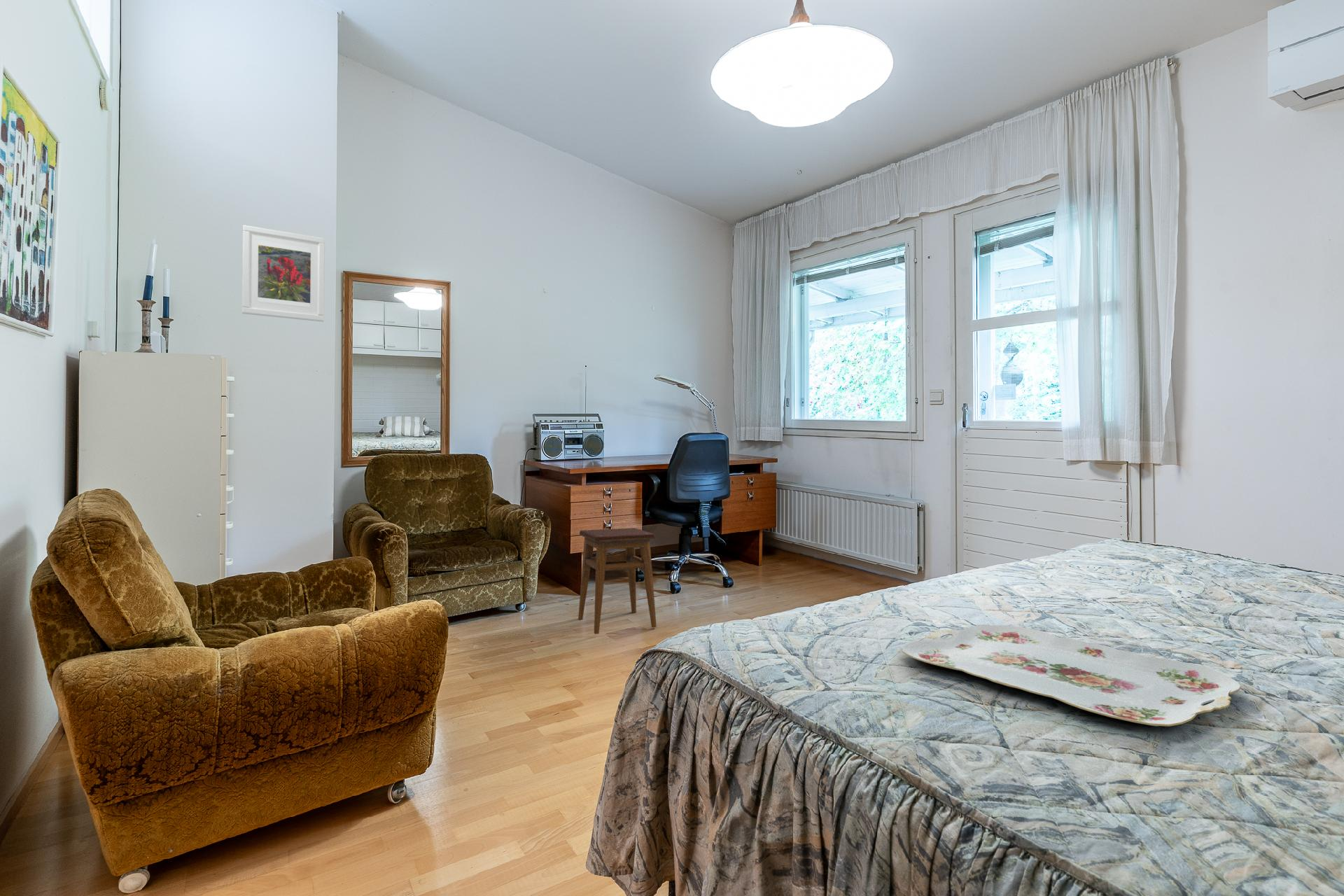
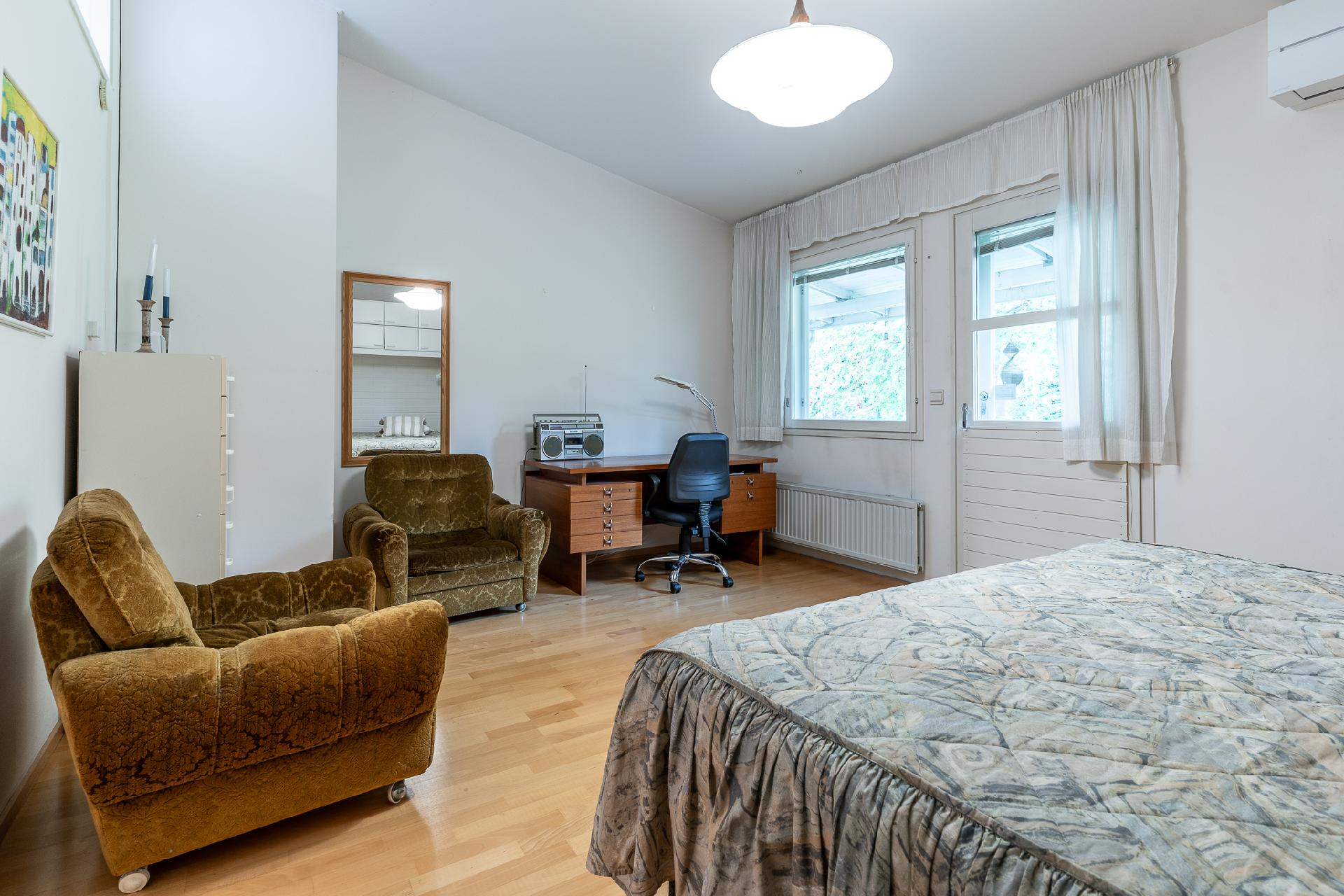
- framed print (284, 274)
- serving tray (1056, 666)
- stool (615, 570)
